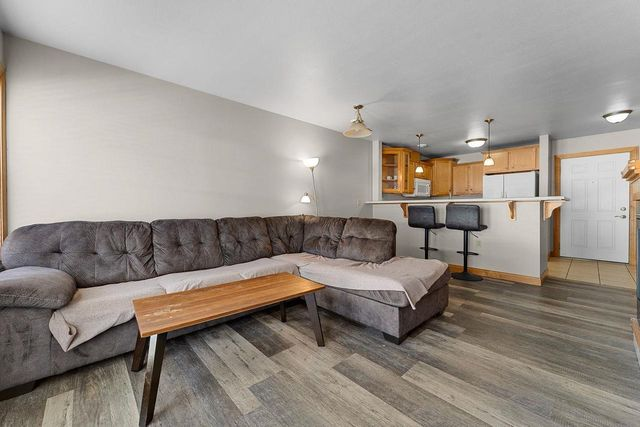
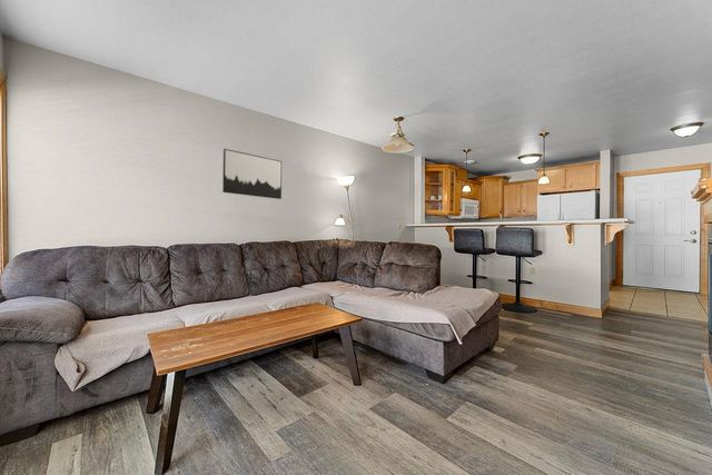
+ wall art (254, 175)
